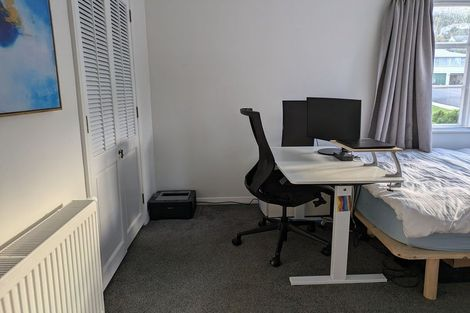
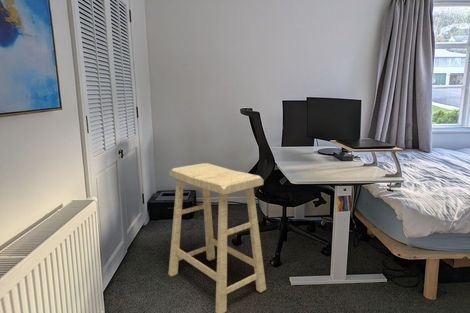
+ stool (212, 229)
